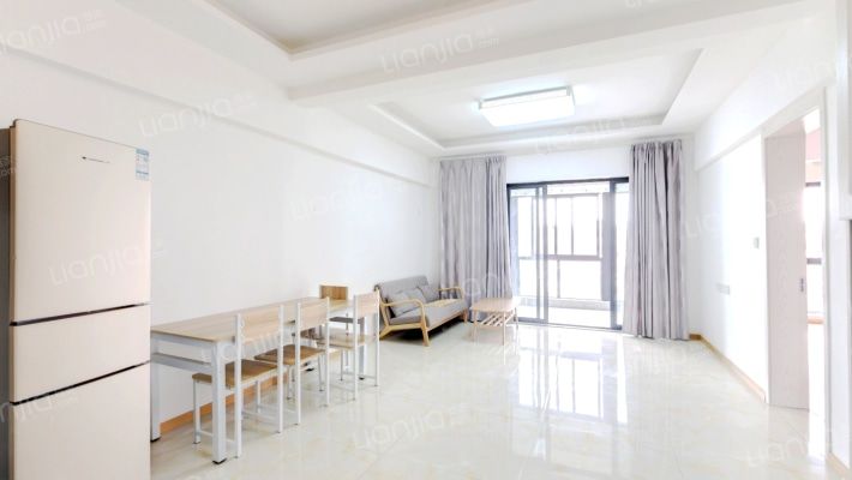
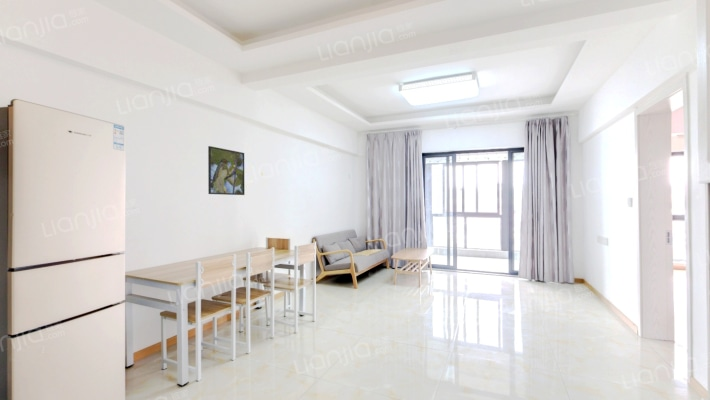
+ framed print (227, 172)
